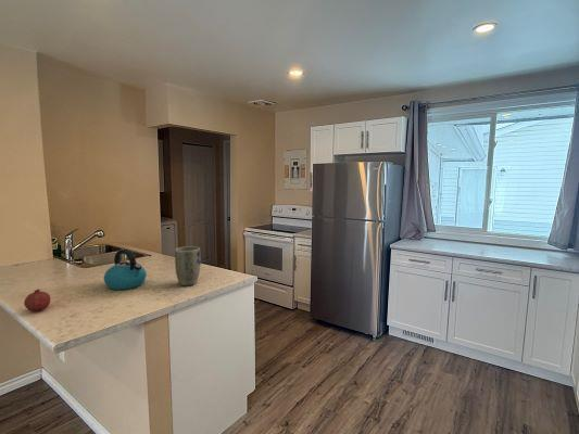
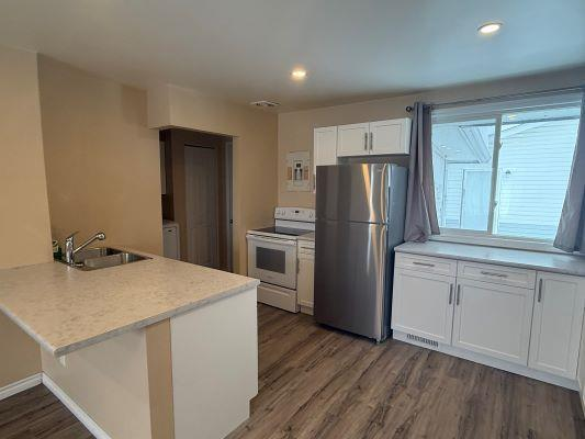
- kettle (126, 267)
- fruit (37, 299)
- plant pot (188, 266)
